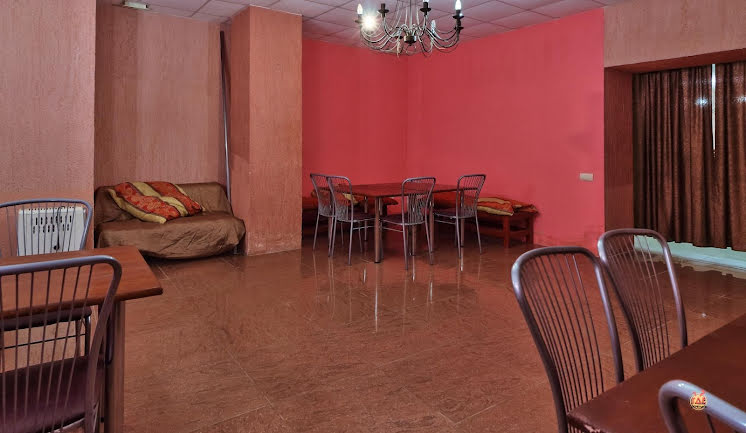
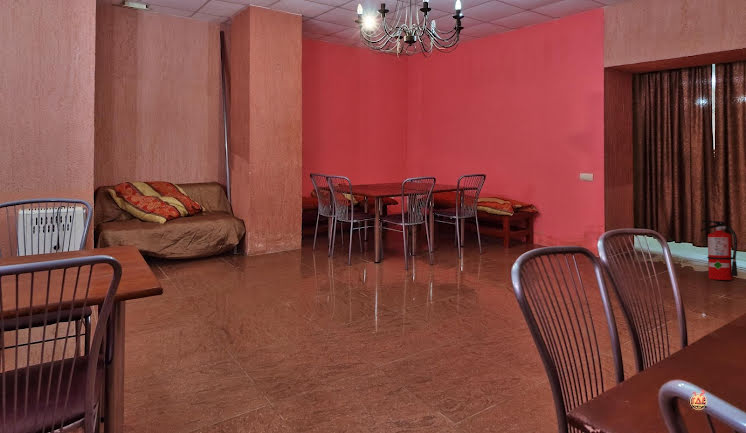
+ fire extinguisher (717, 249)
